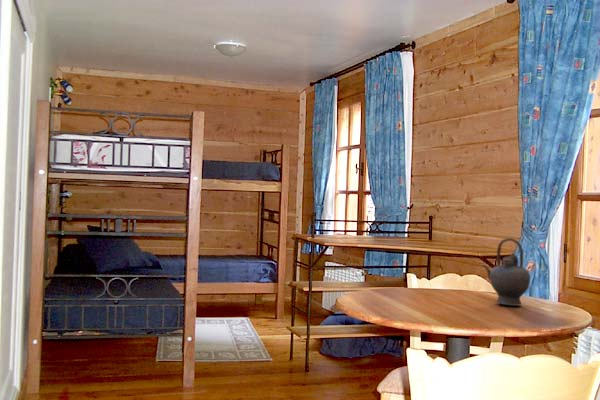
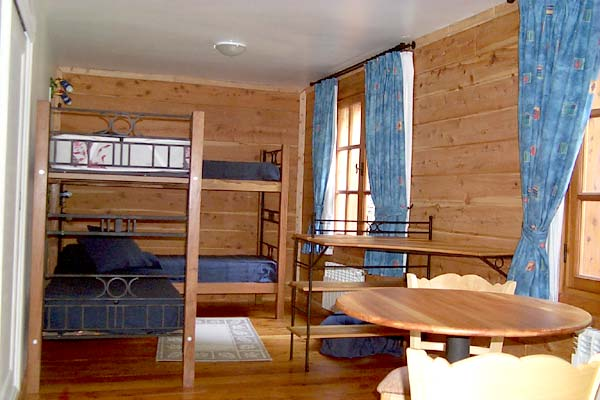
- teapot (505, 270)
